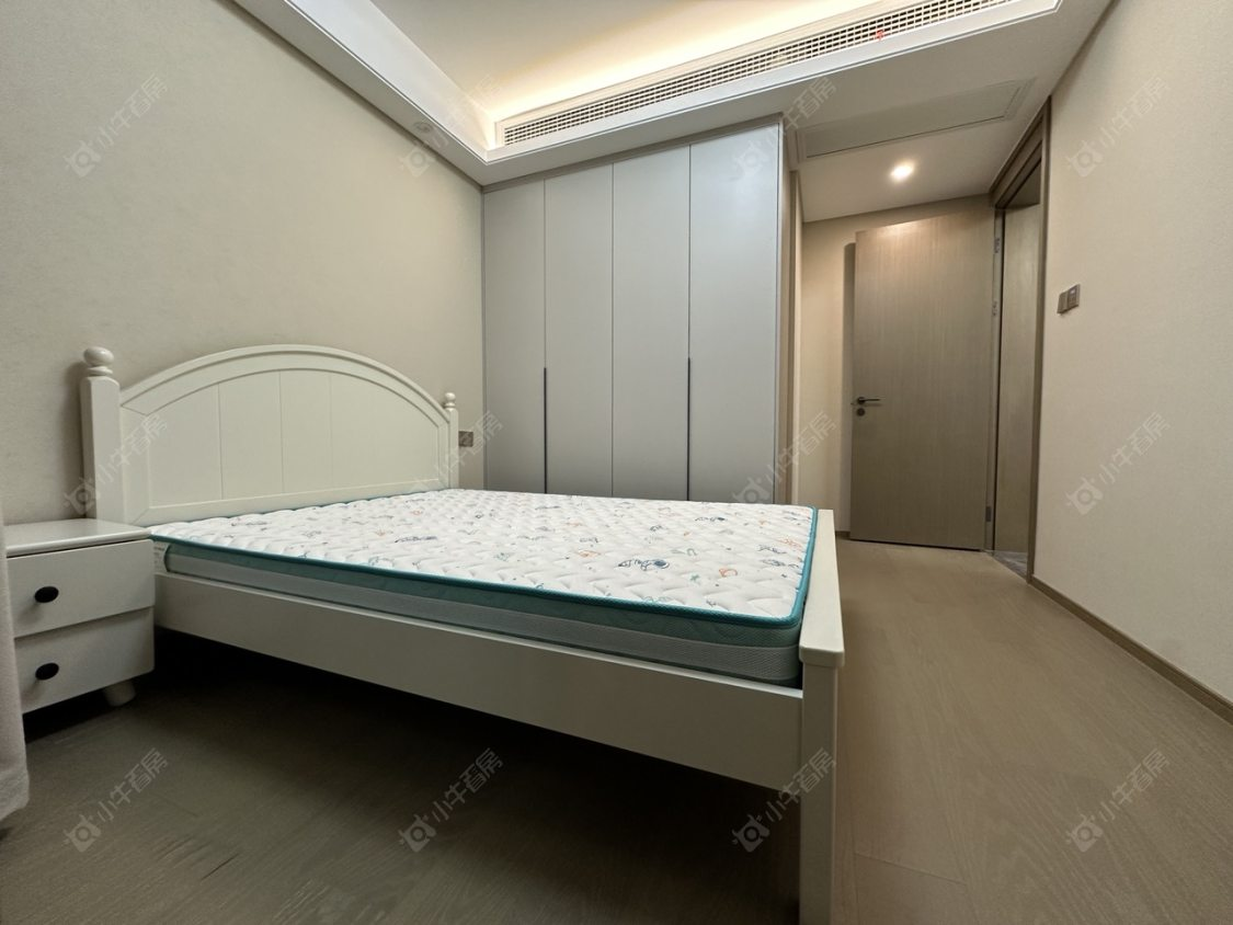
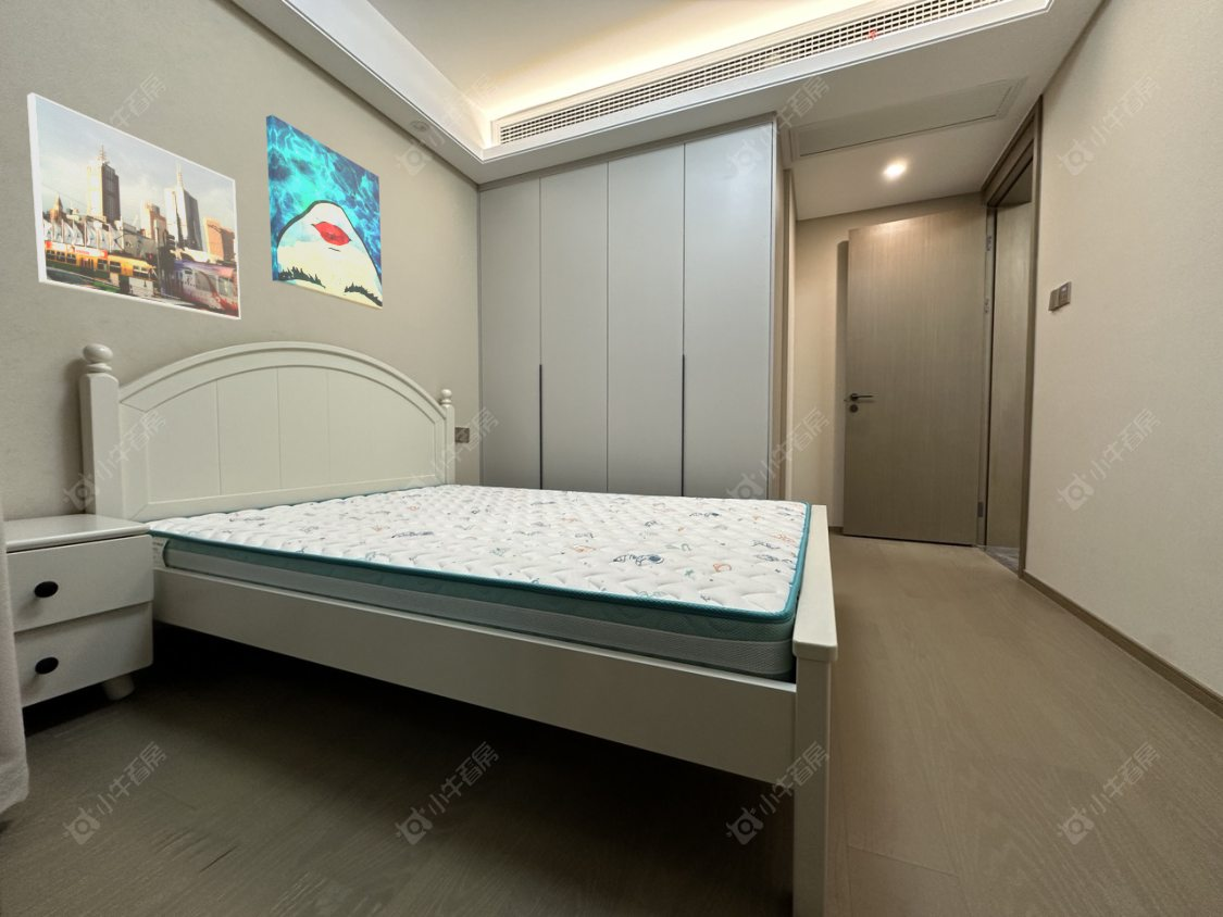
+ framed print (150, 224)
+ wall art (330, 223)
